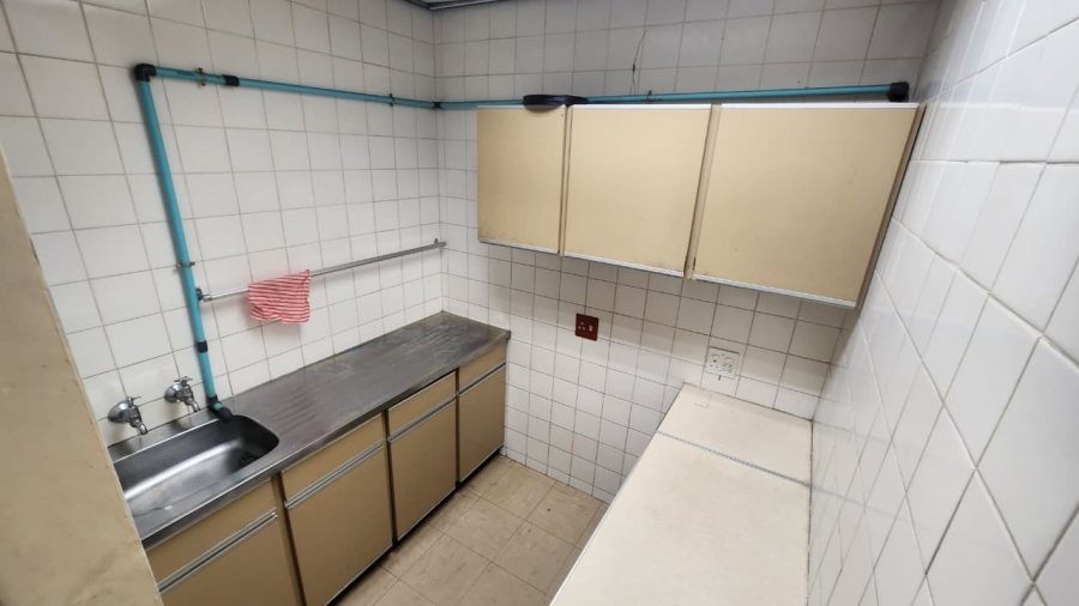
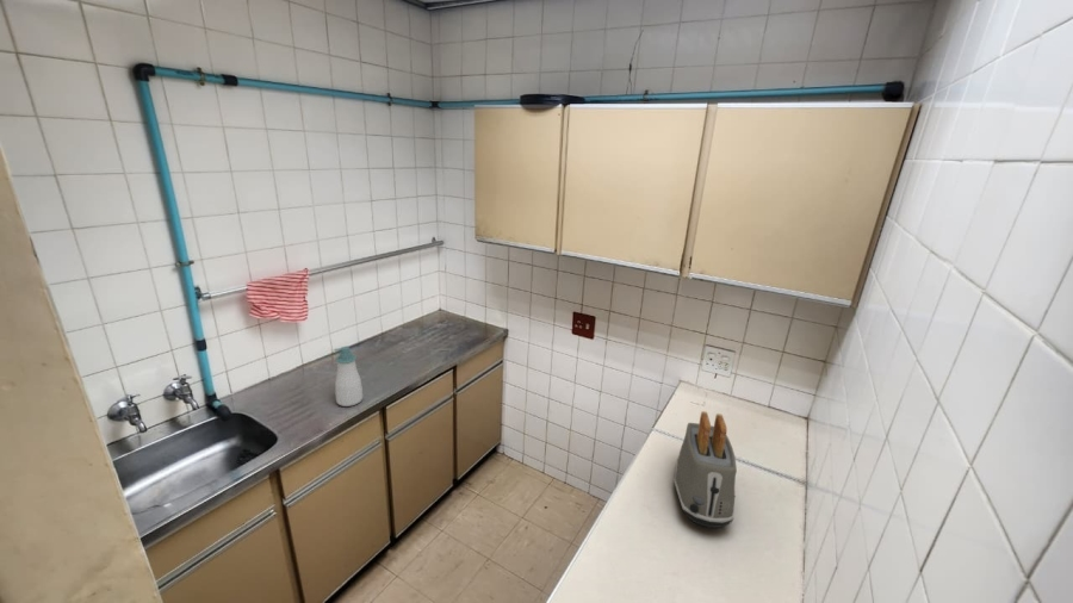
+ soap bottle (347, 374)
+ toaster (707, 460)
